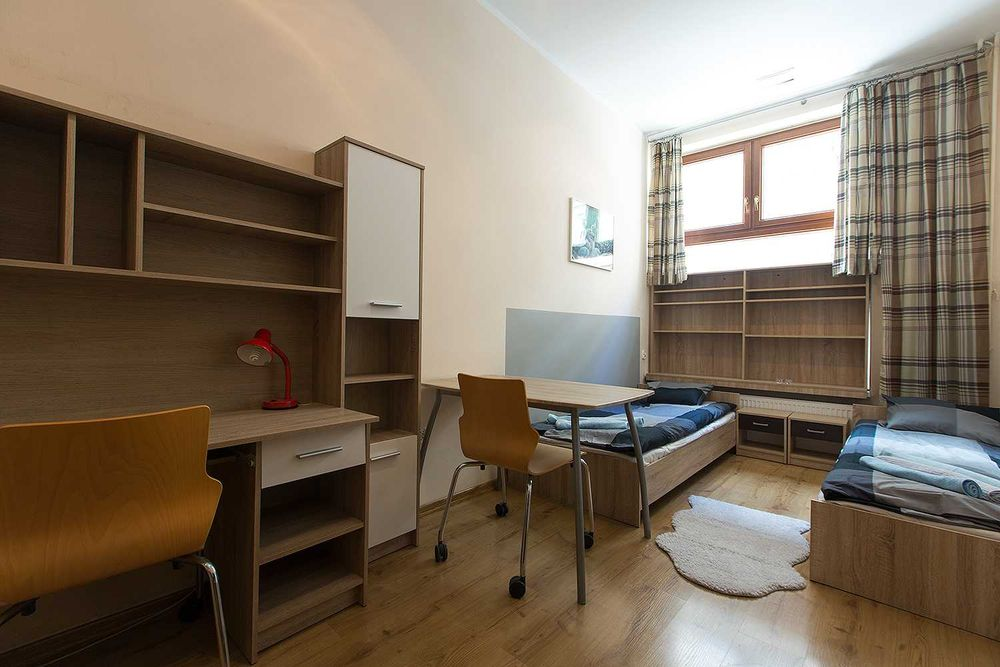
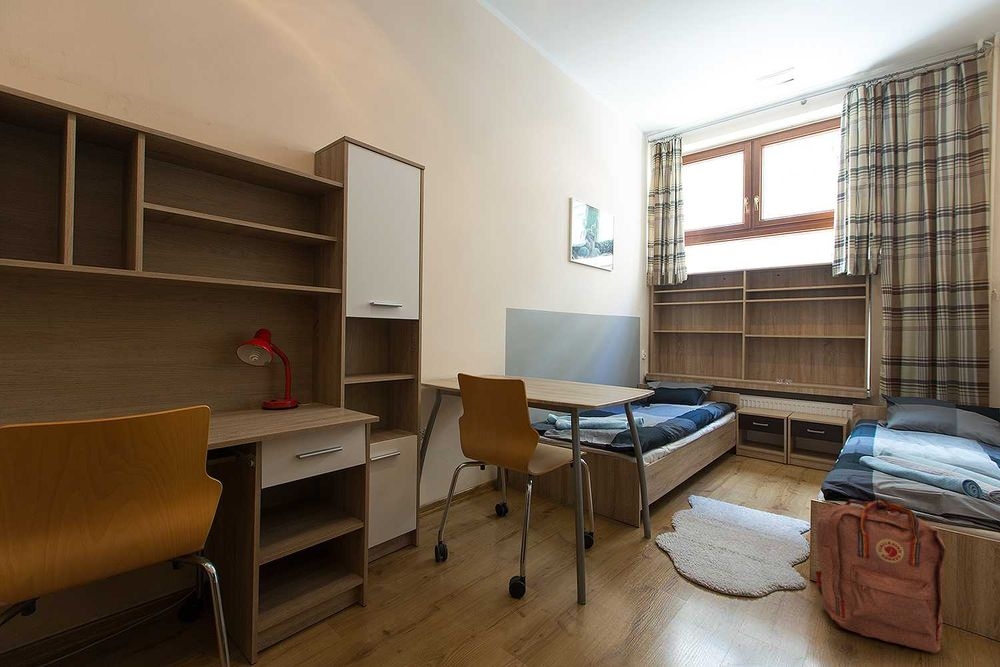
+ backpack (874, 561)
